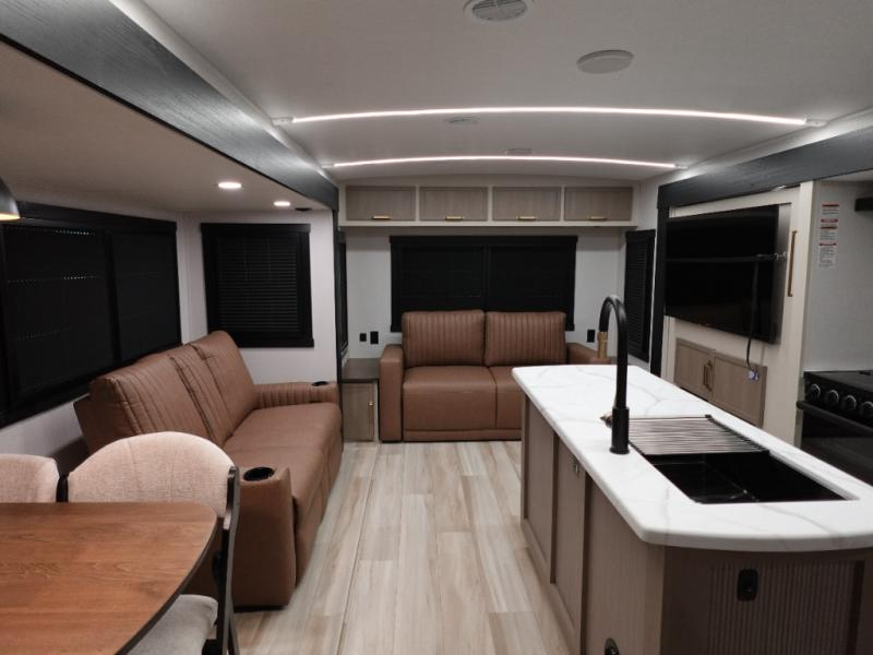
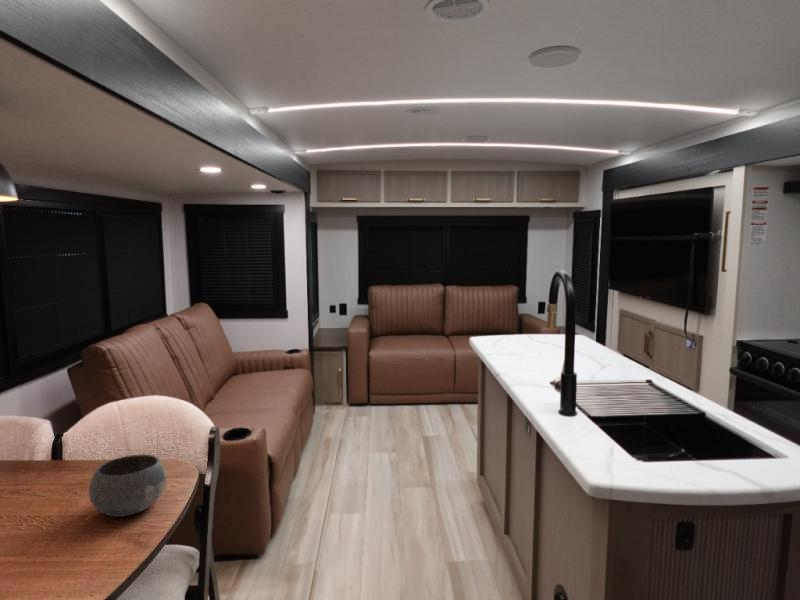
+ bowl (129, 485)
